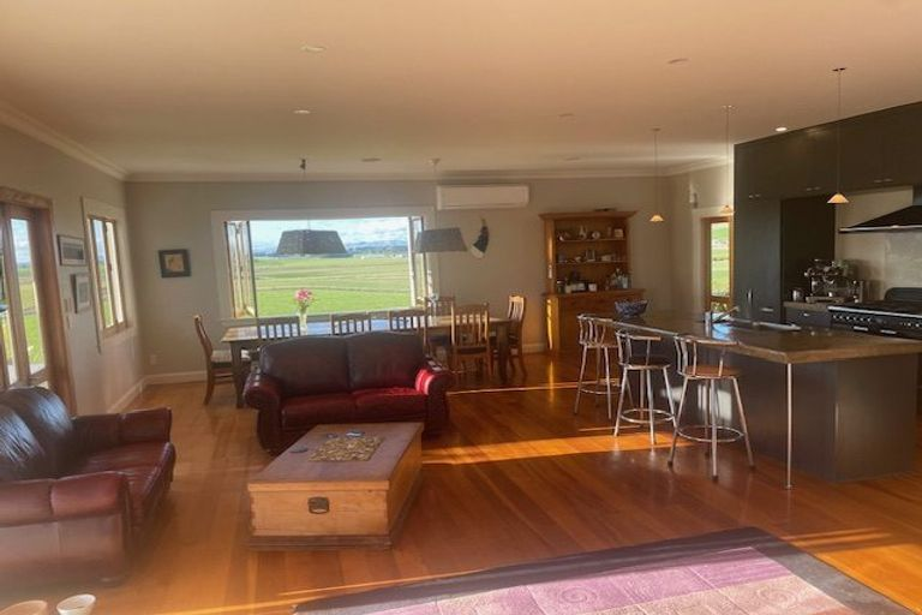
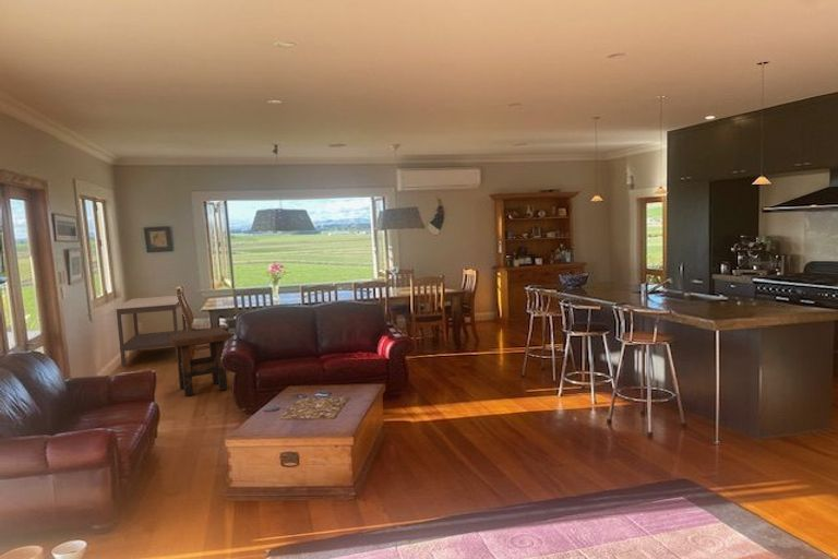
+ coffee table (157, 332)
+ side table (201, 361)
